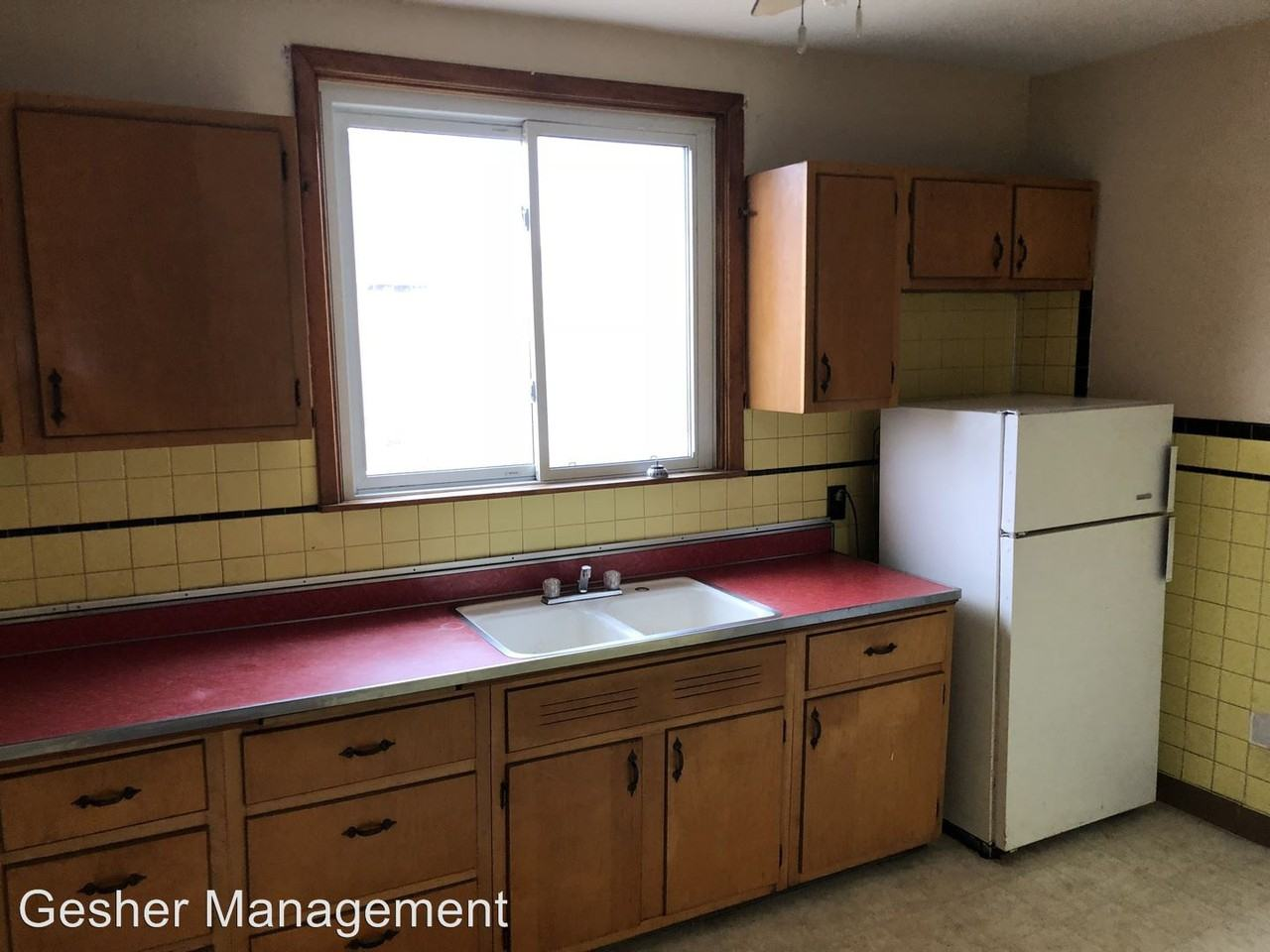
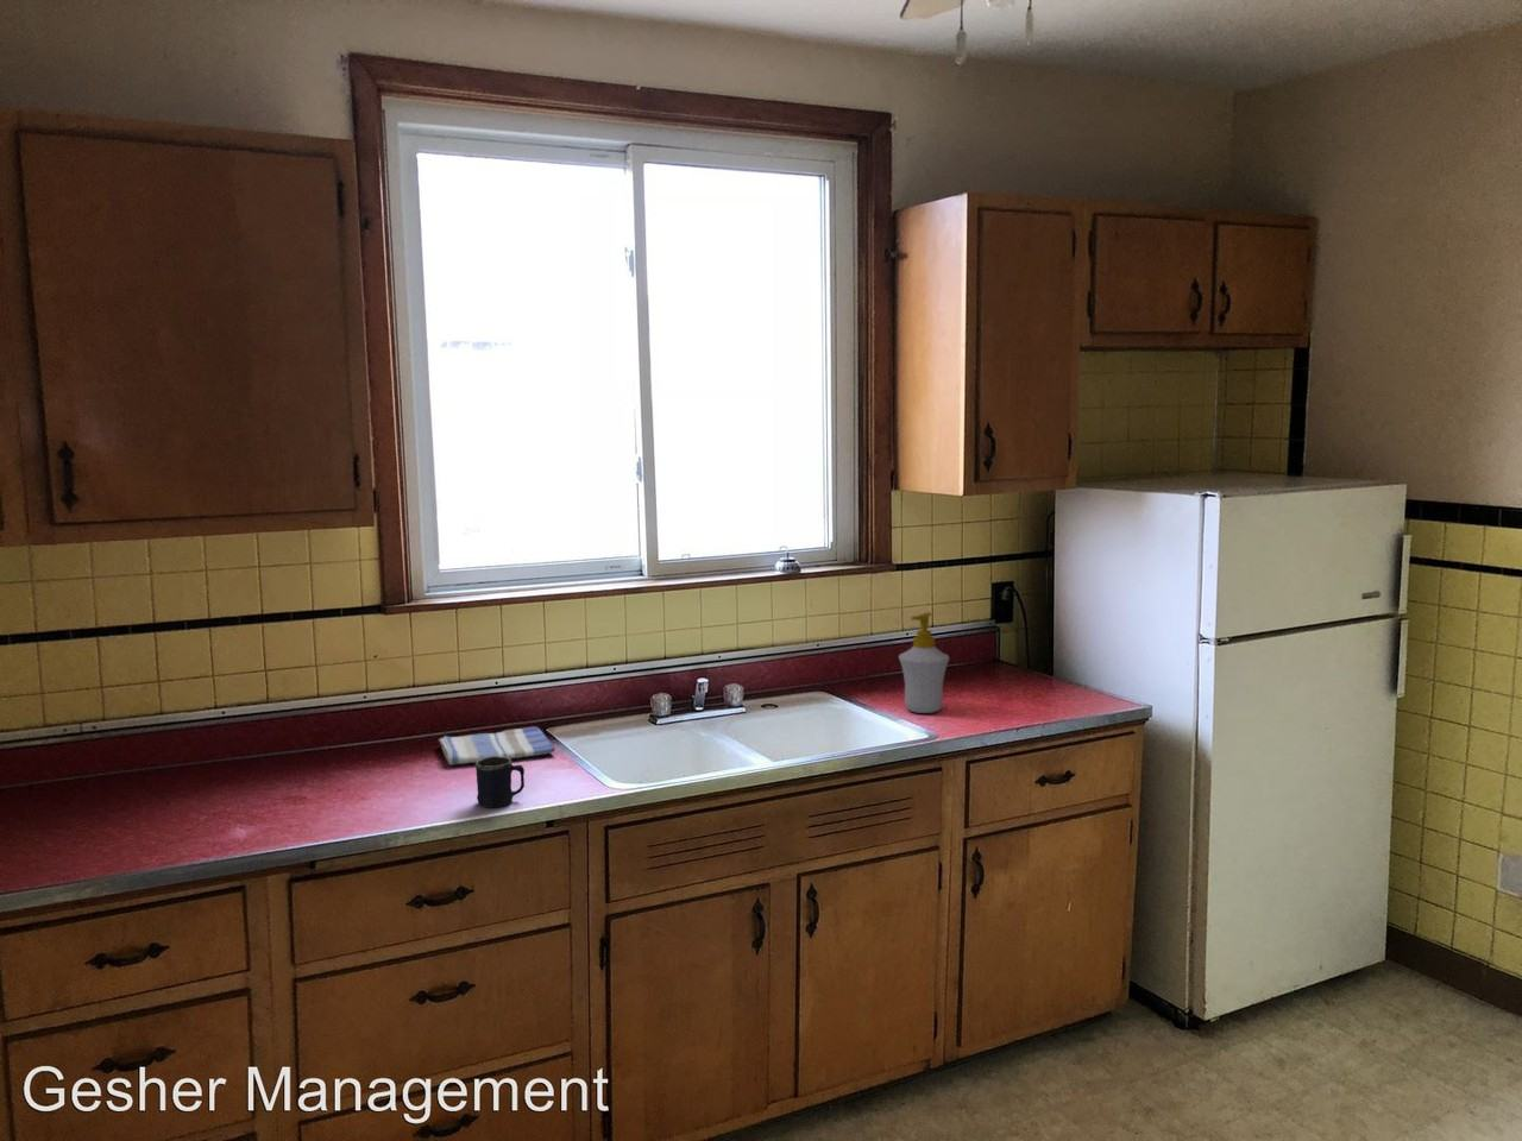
+ soap bottle (923, 662)
+ dish towel (496, 744)
+ mug (500, 780)
